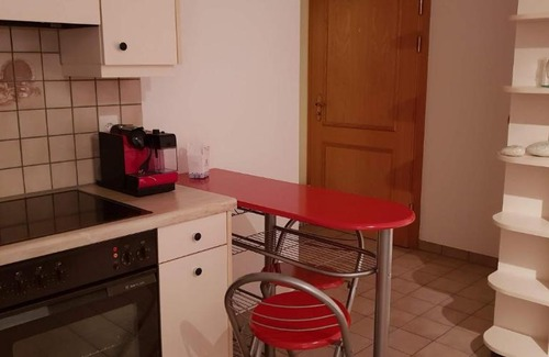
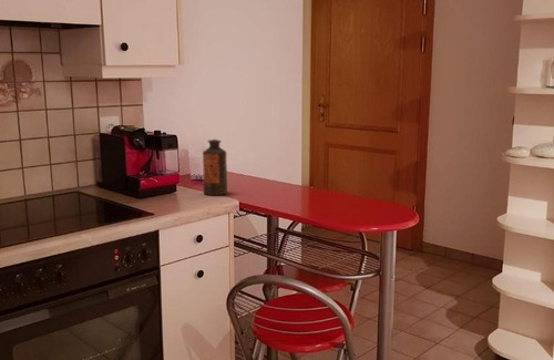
+ bottle (215, 166)
